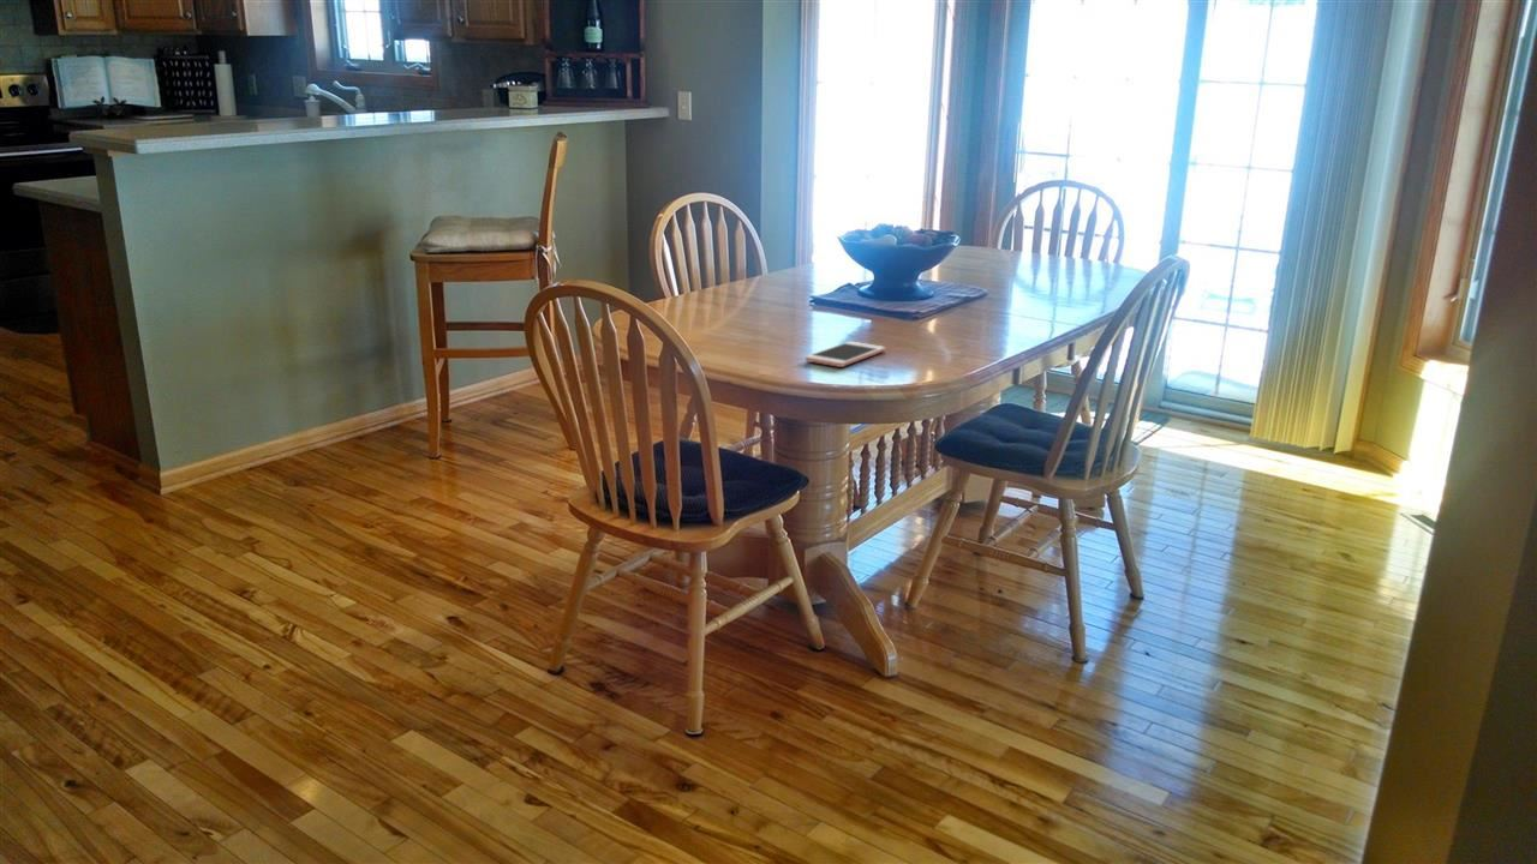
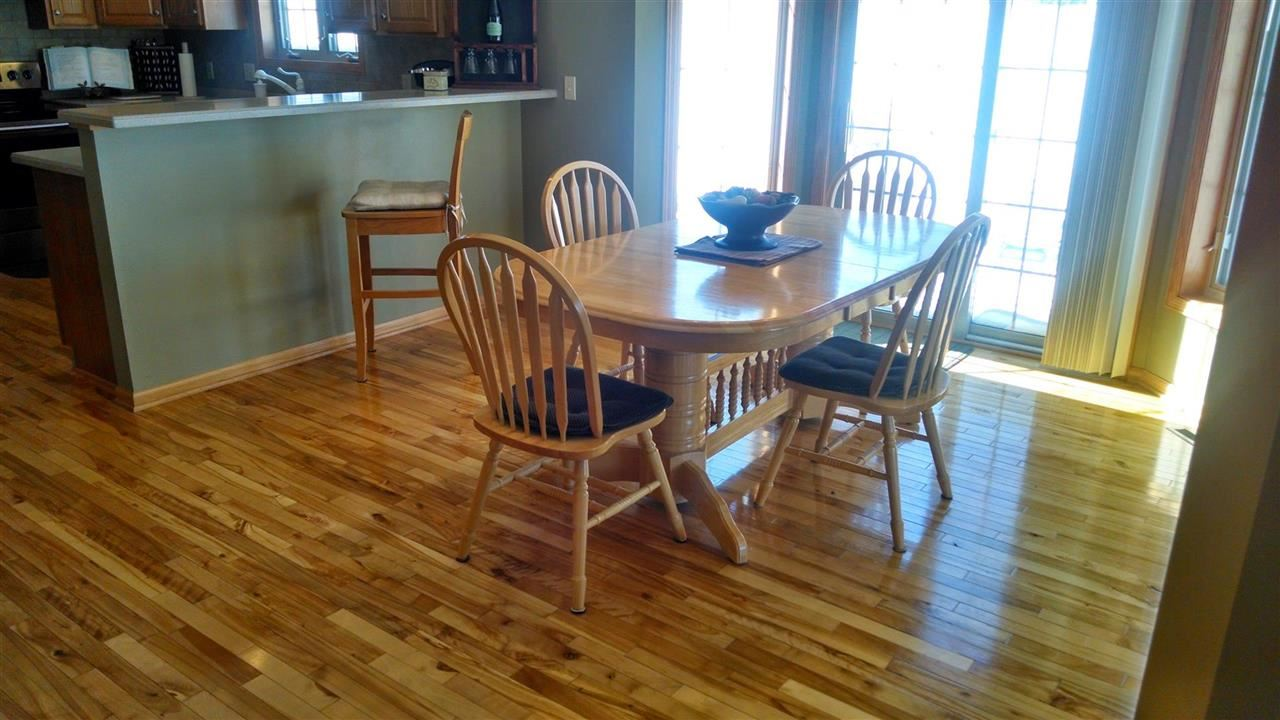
- cell phone (845, 353)
